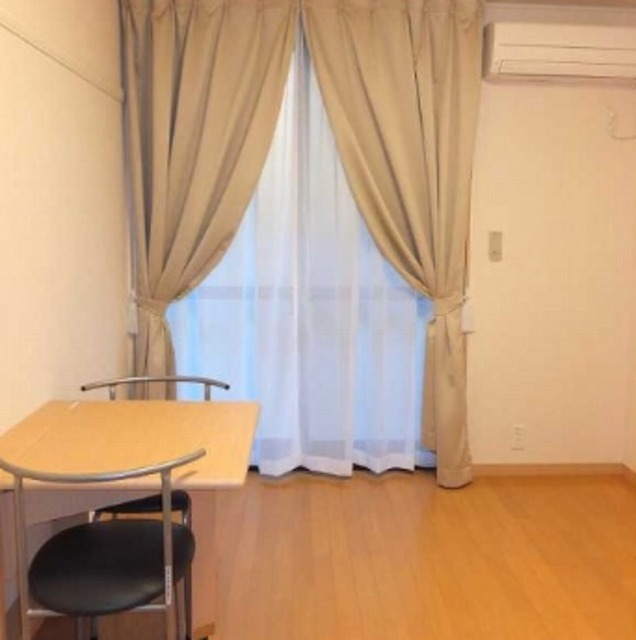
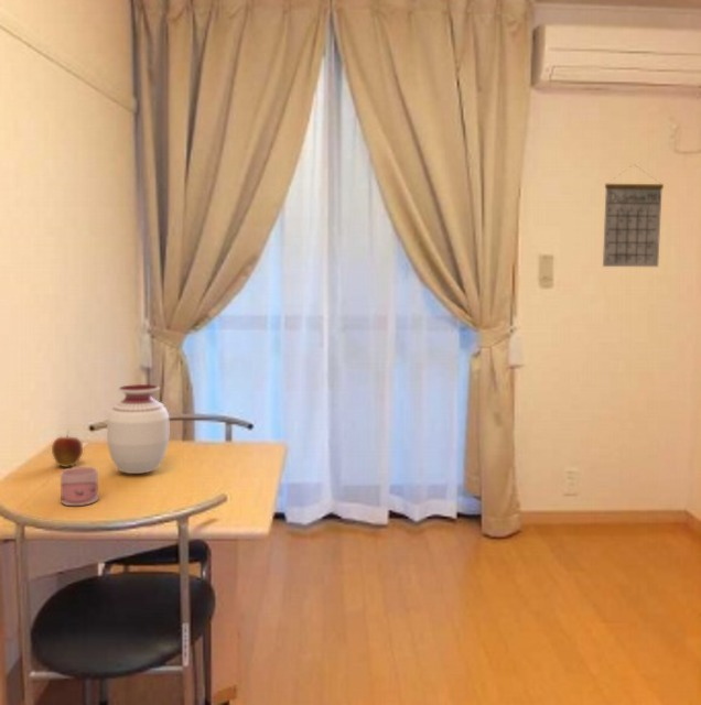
+ calendar (633, 215)
+ mug (78, 485)
+ apple (67, 448)
+ vase (138, 430)
